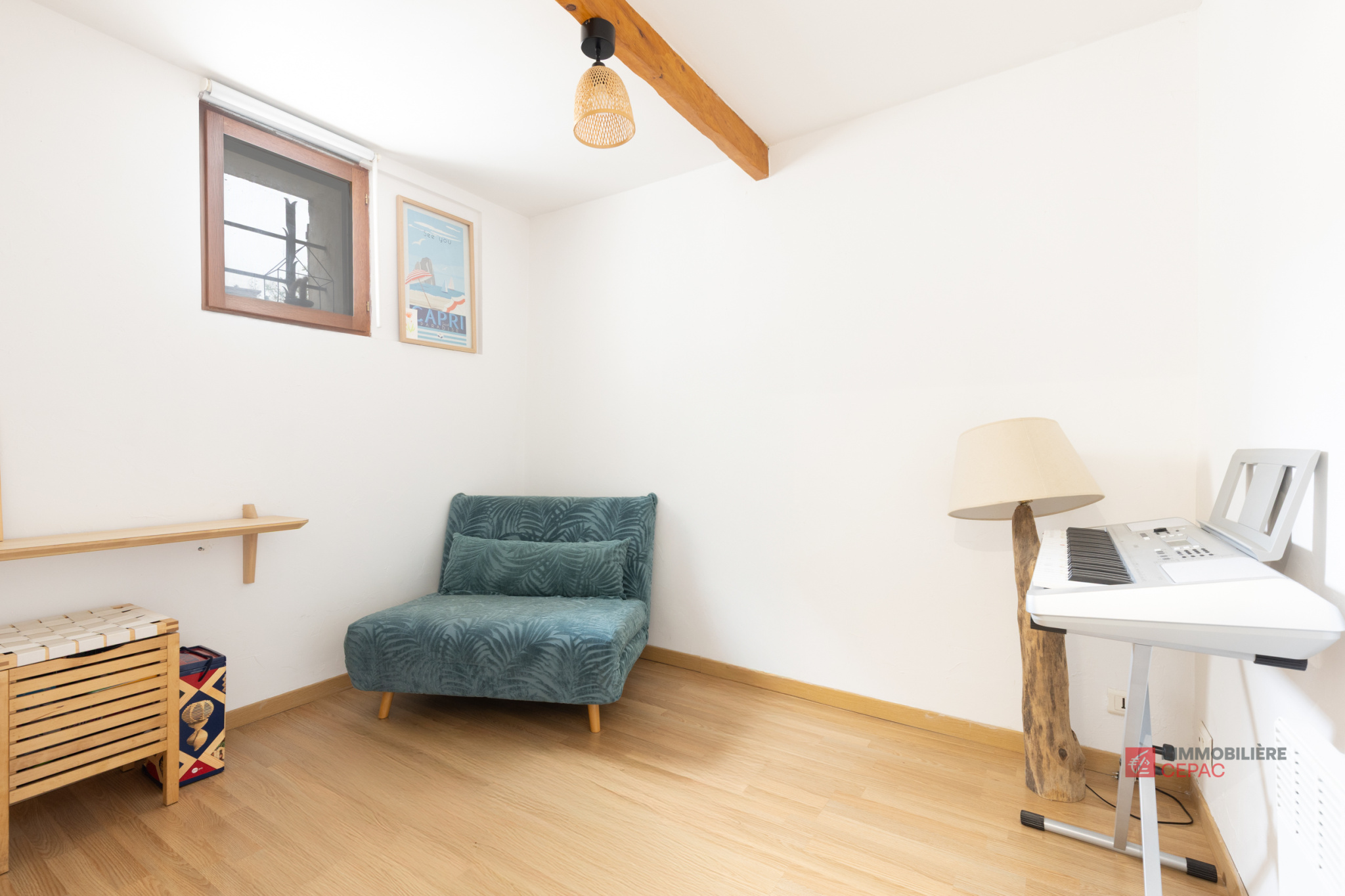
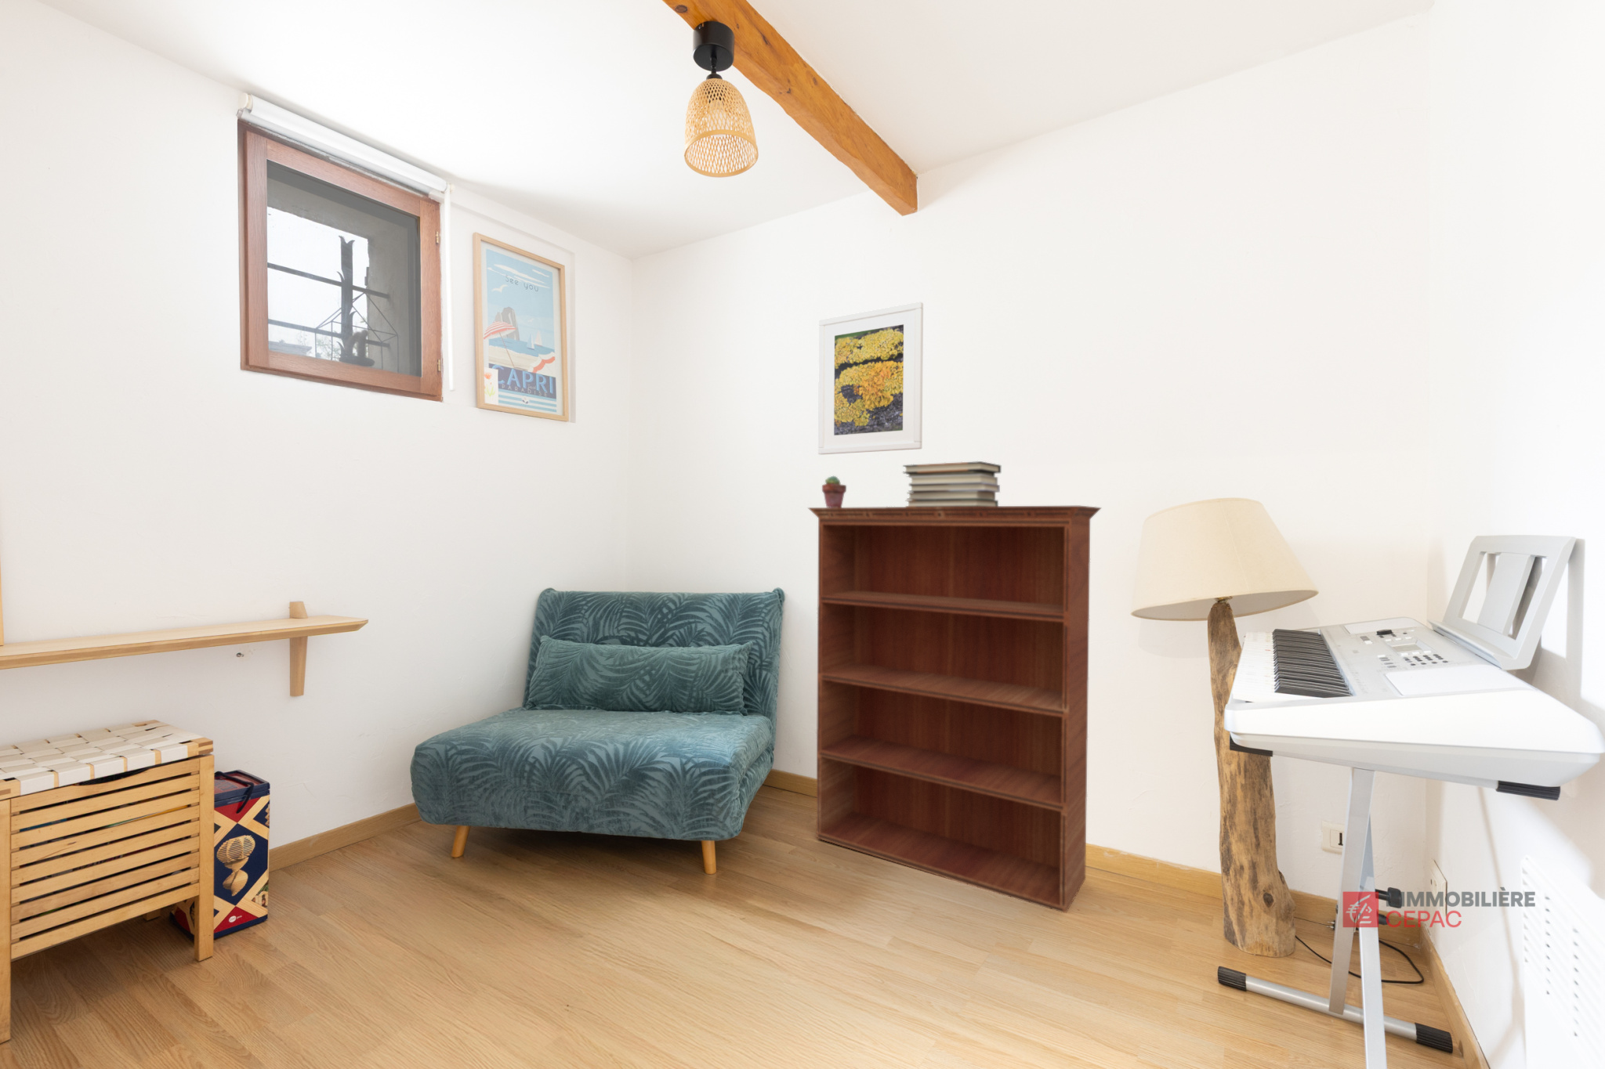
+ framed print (869, 382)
+ book stack (952, 486)
+ bookcase (944, 682)
+ potted succulent (834, 492)
